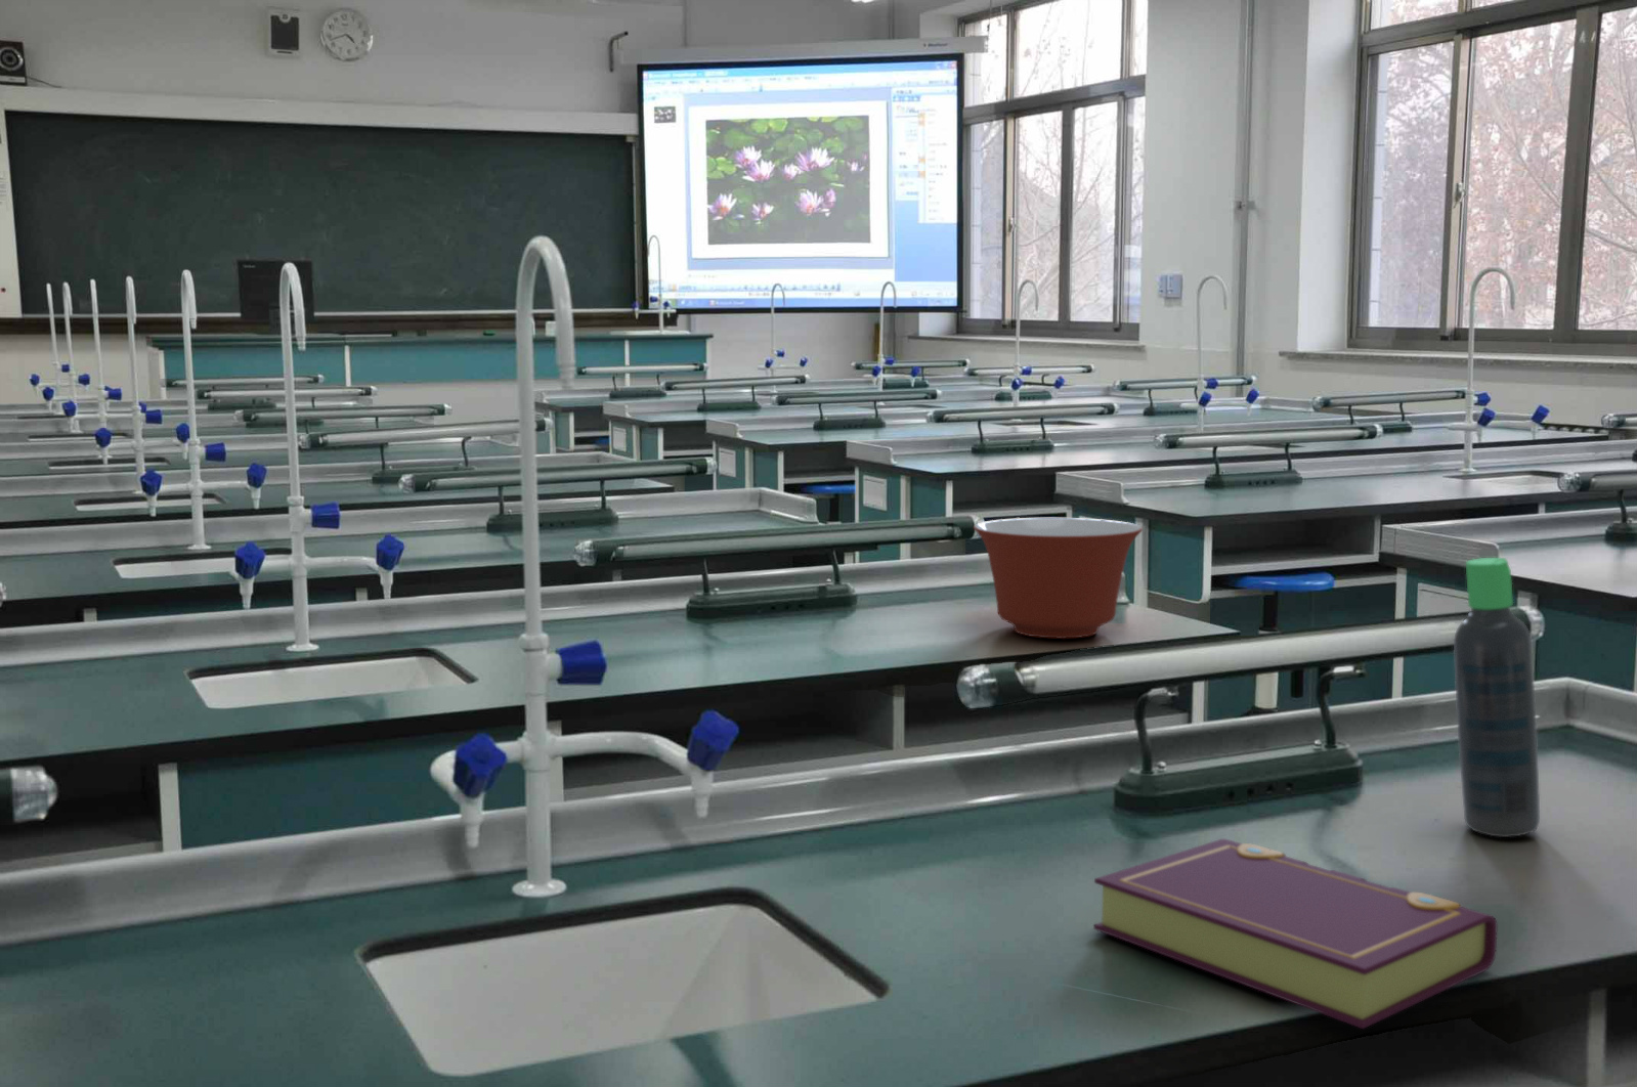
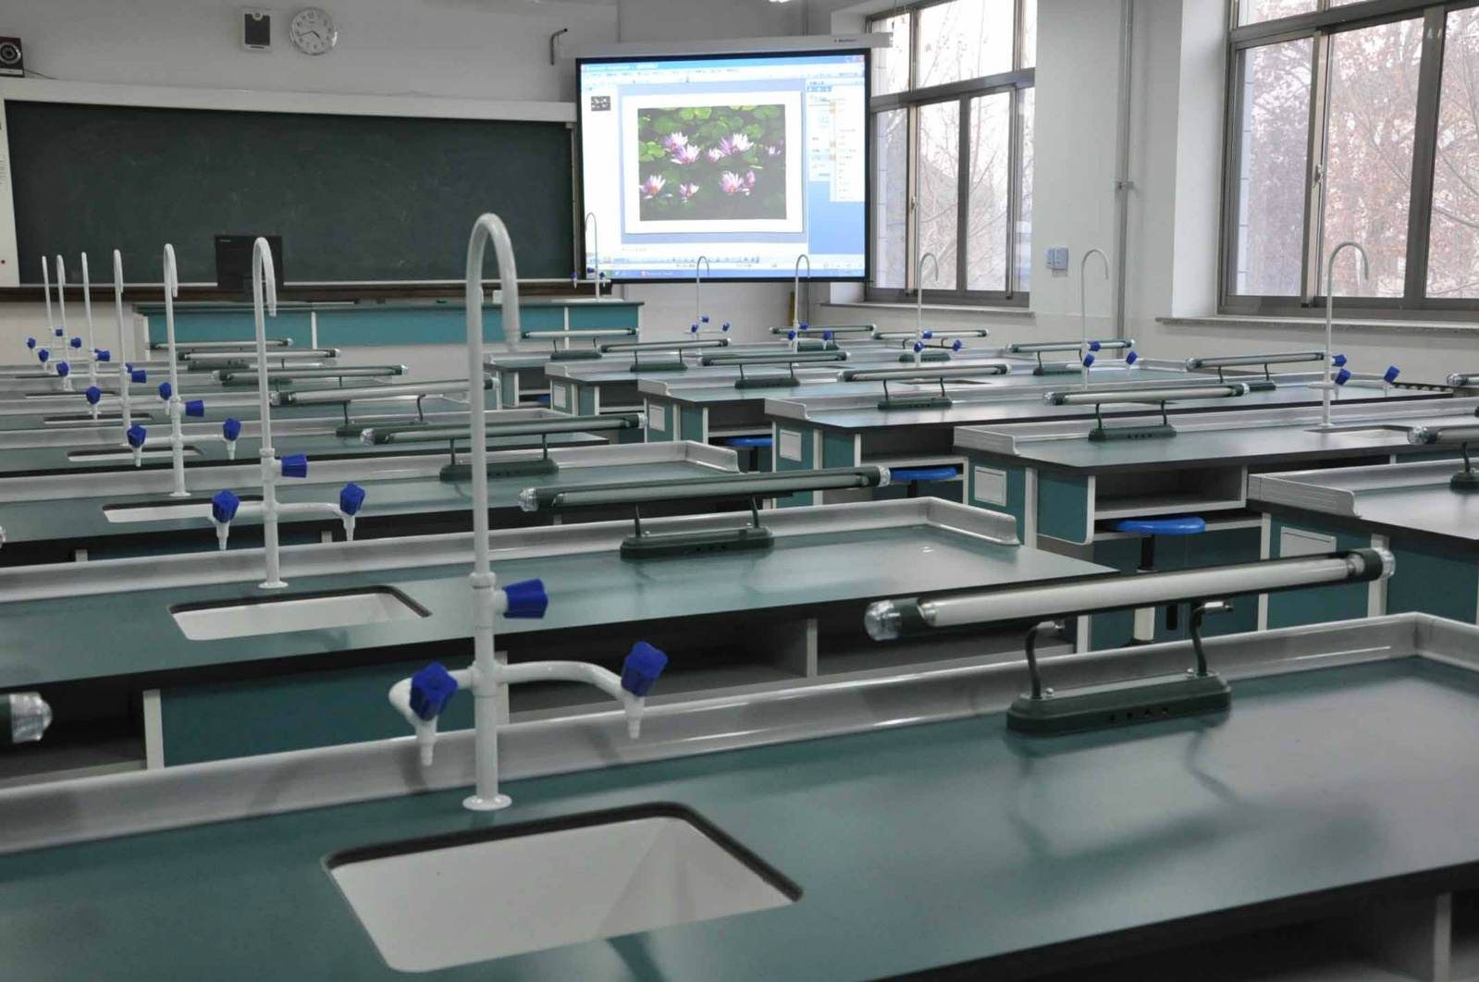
- mixing bowl (1057, 579)
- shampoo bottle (1497, 695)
- book (1286, 918)
